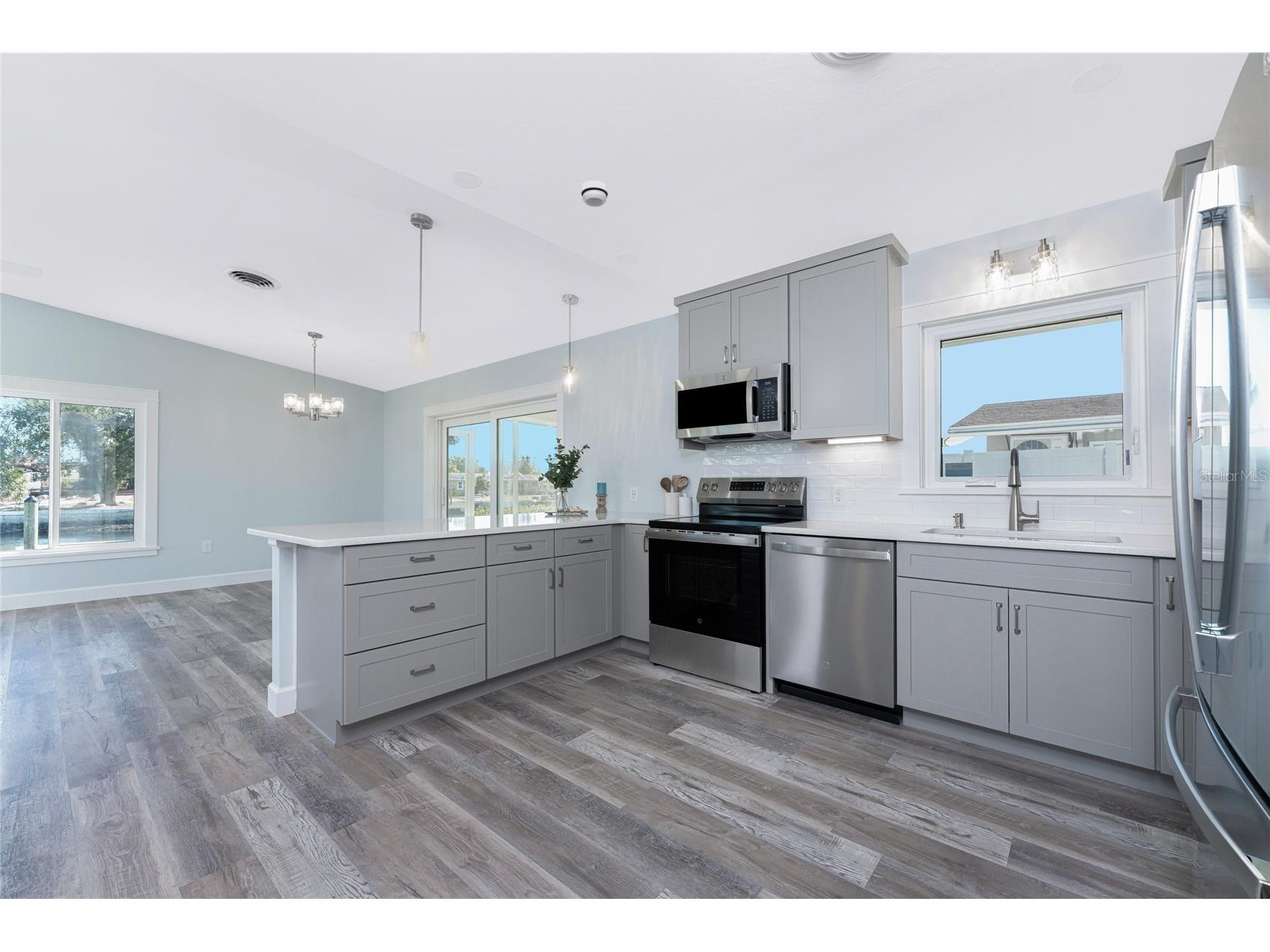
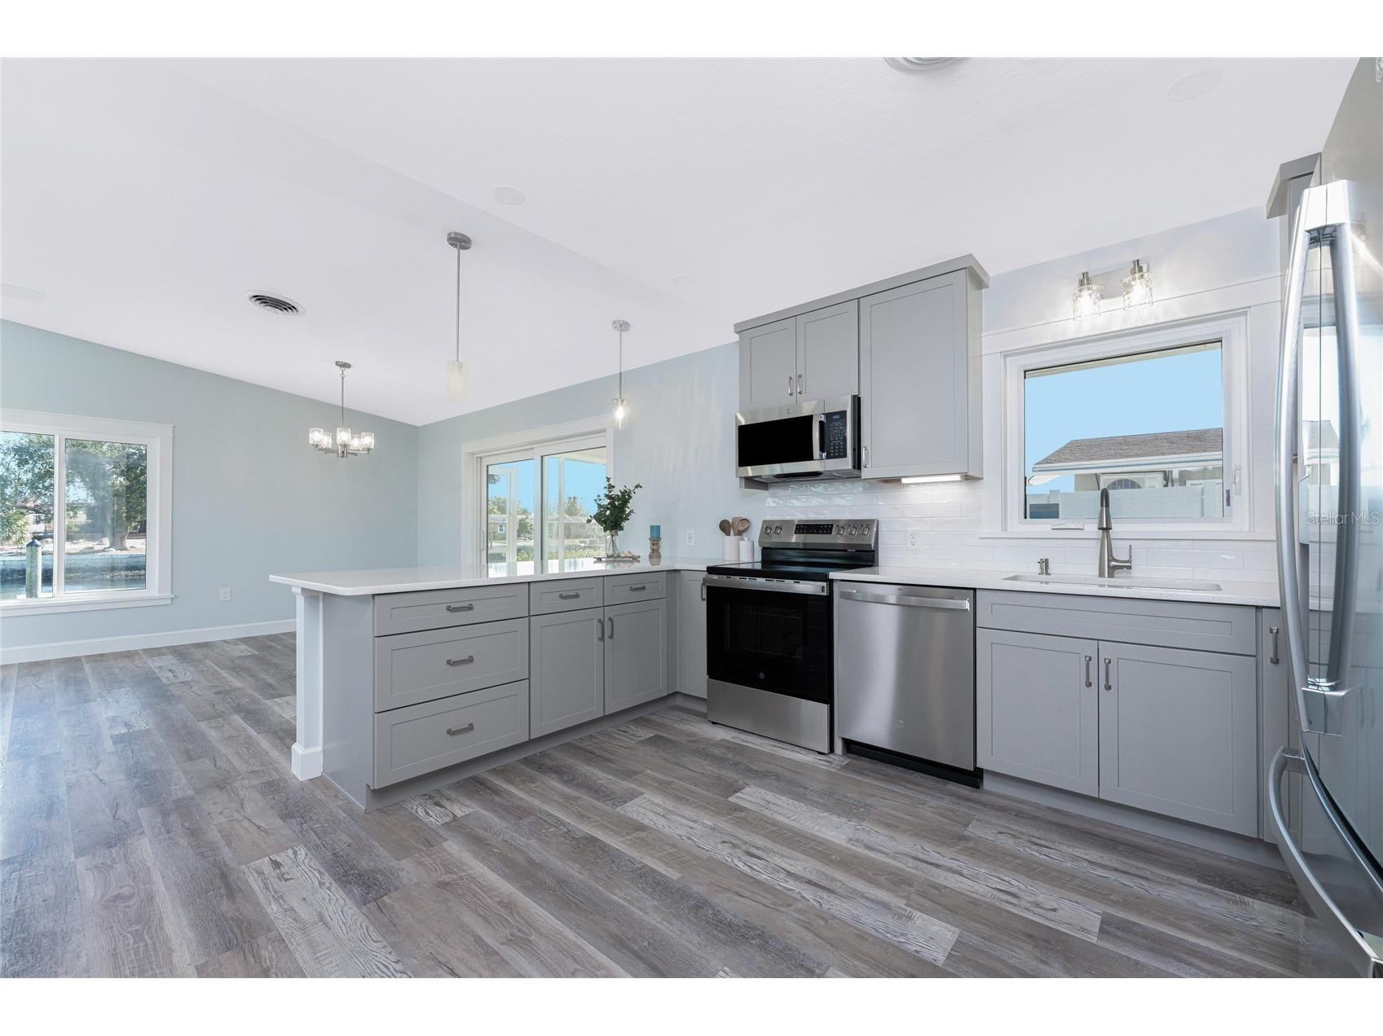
- smoke detector (594, 194)
